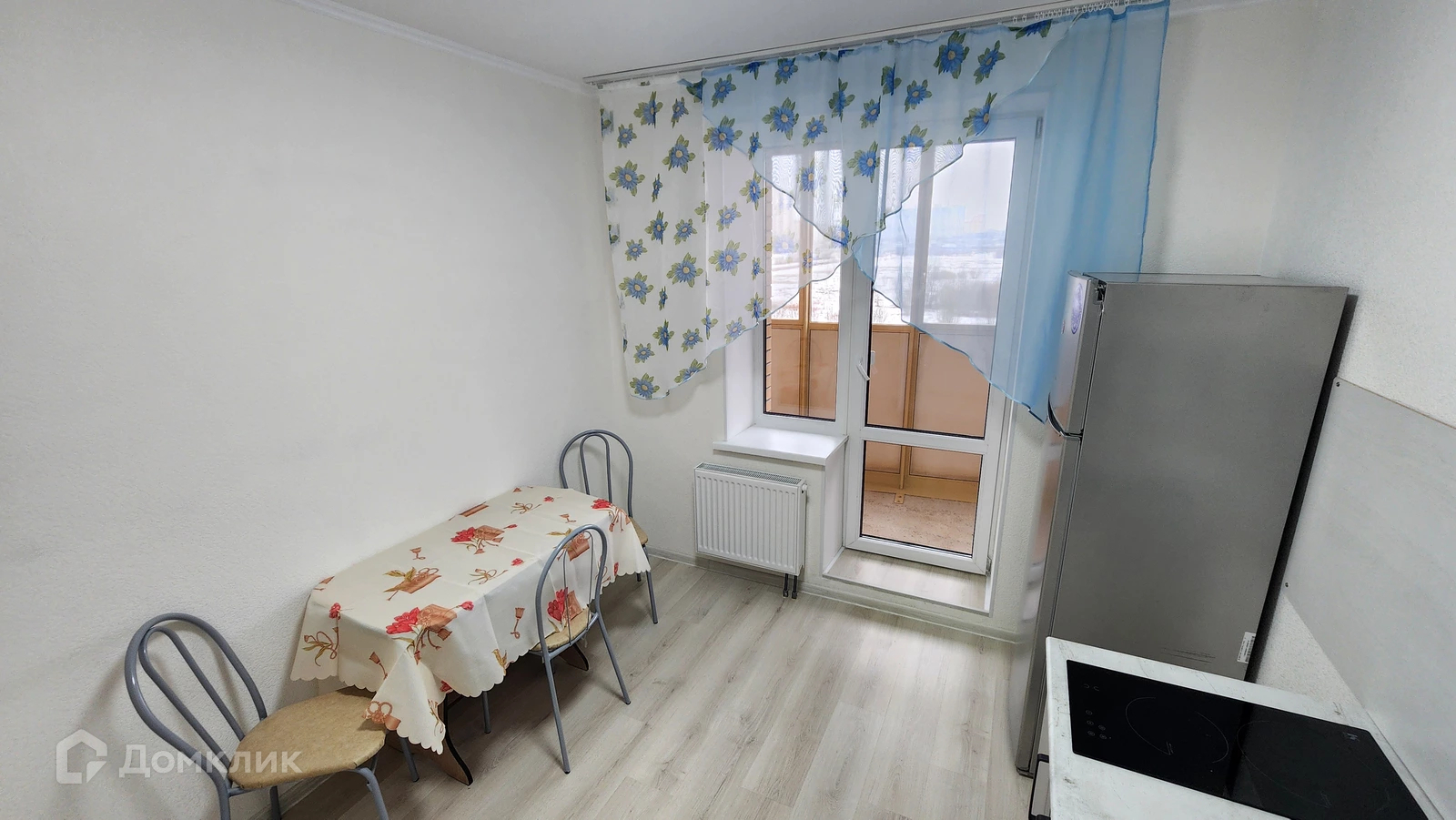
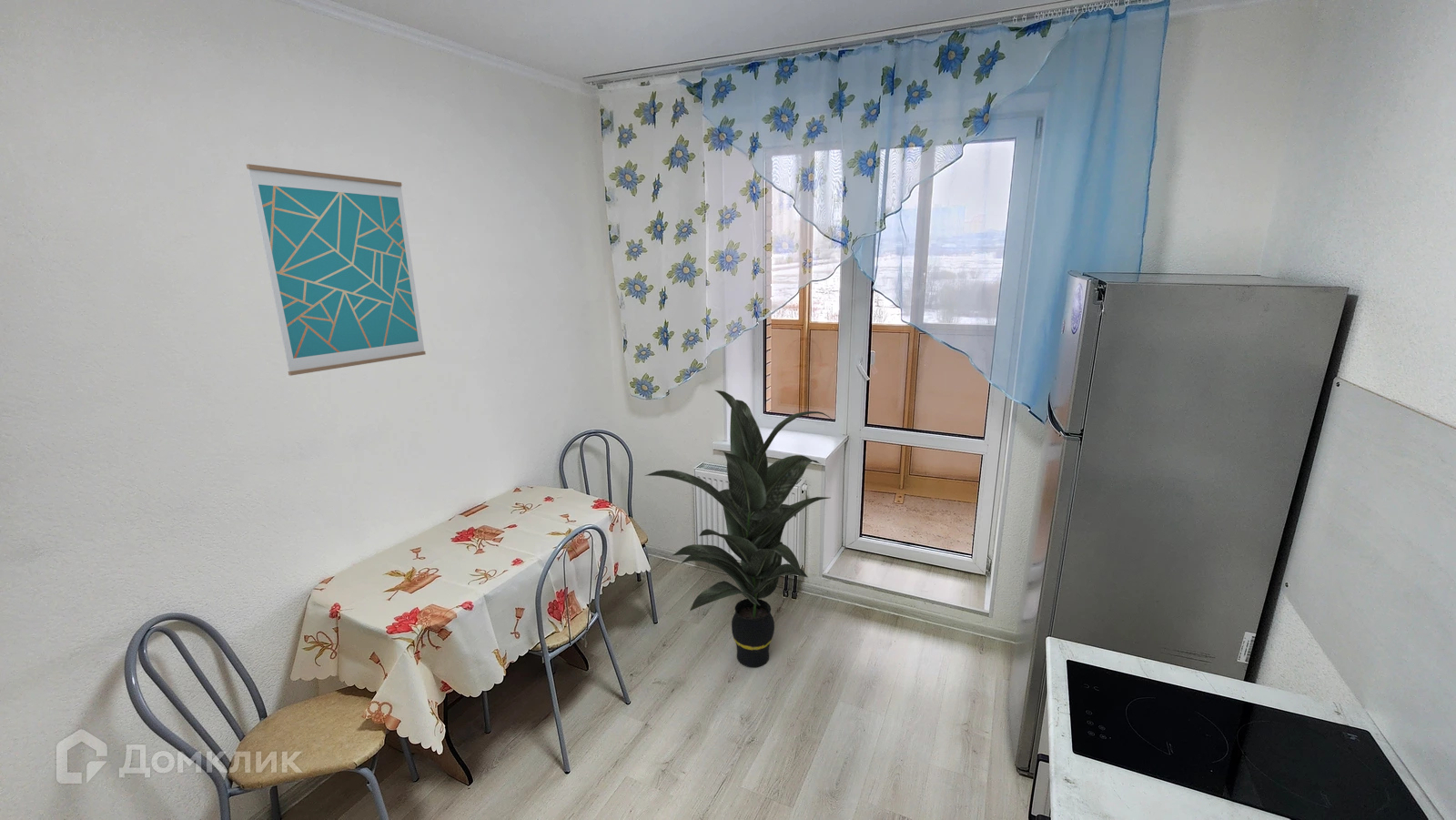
+ indoor plant (747, 529)
+ wall art (349, 272)
